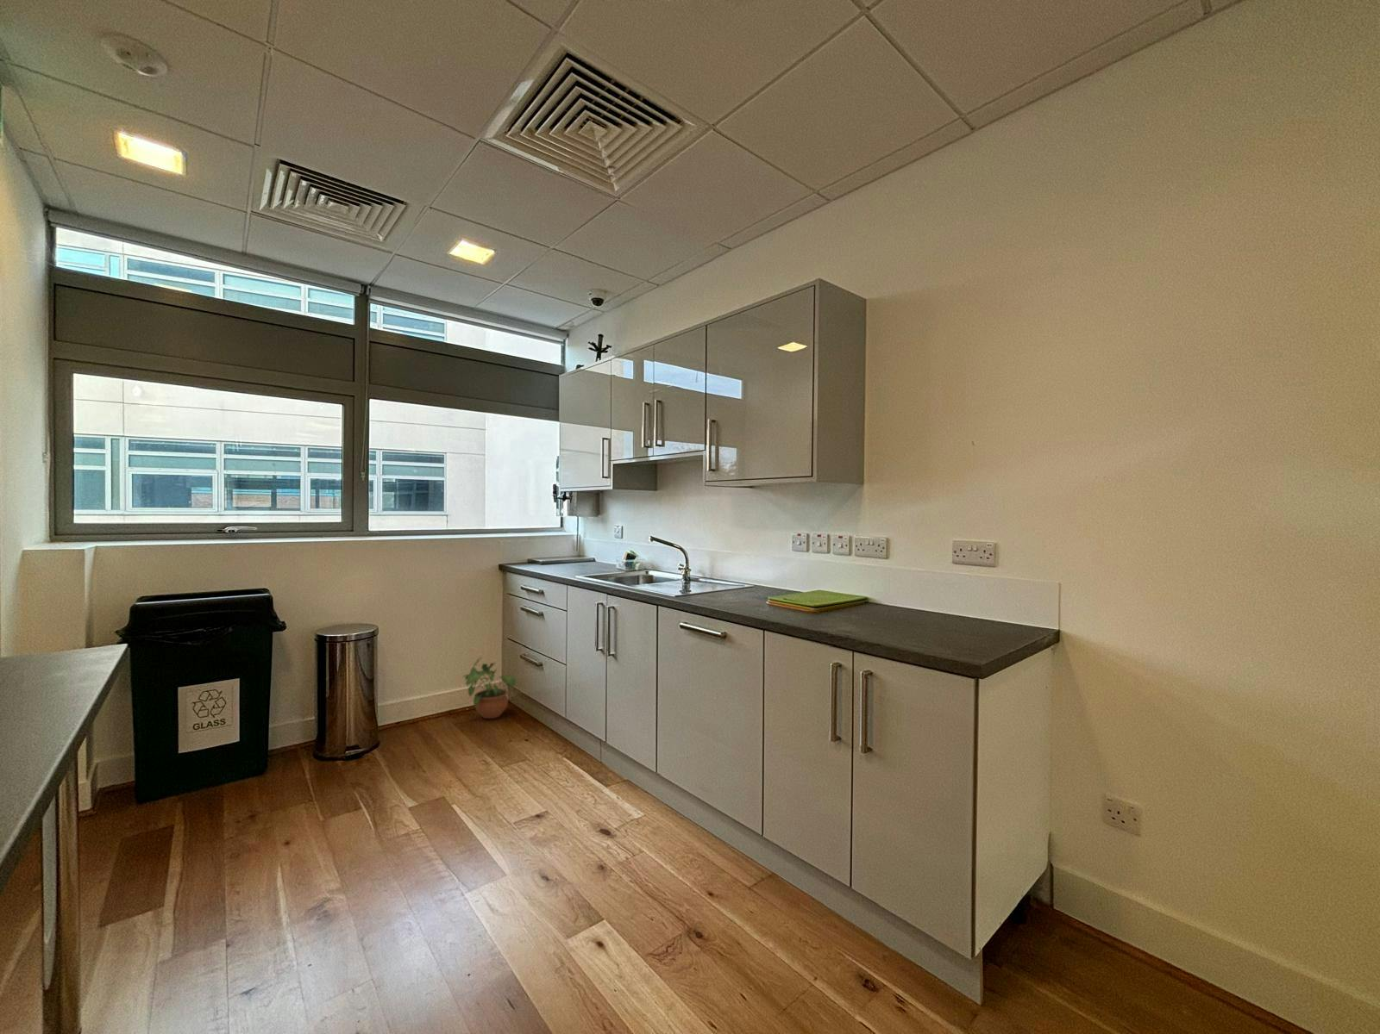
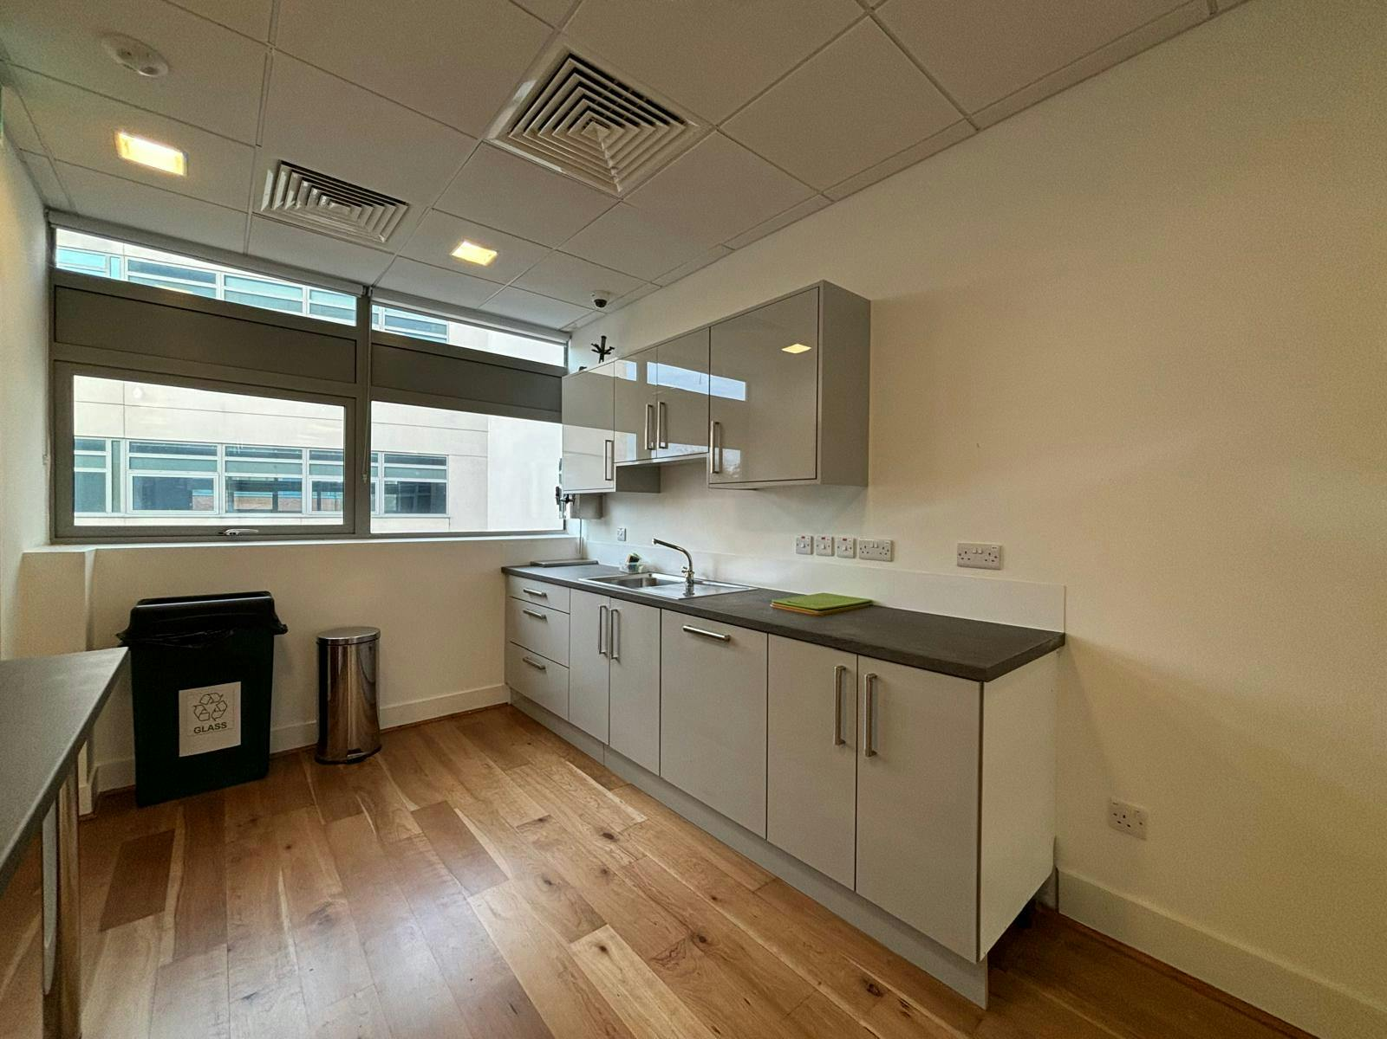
- potted plant (486, 686)
